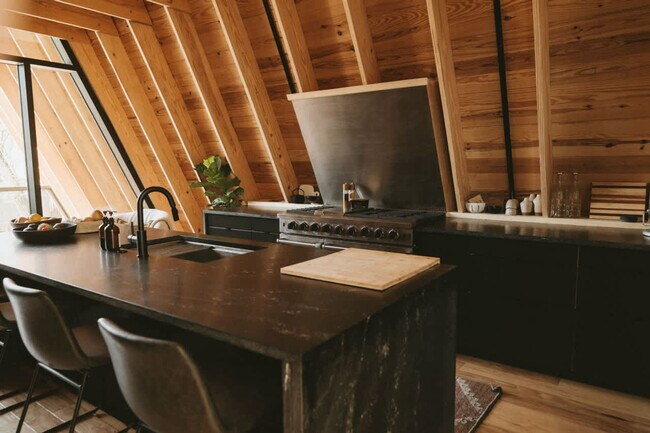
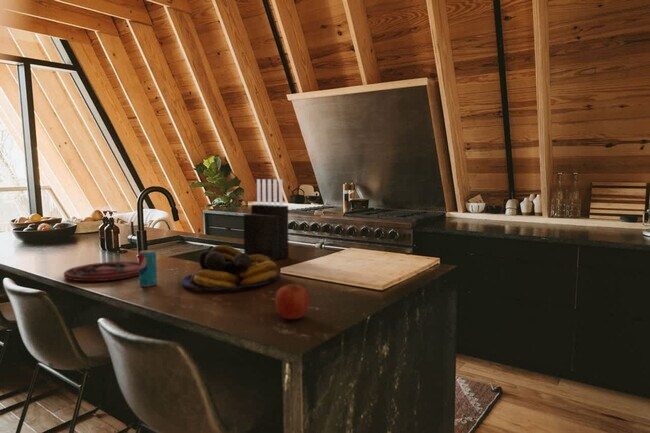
+ plate (107, 270)
+ fruit bowl (230, 263)
+ beverage can (147, 268)
+ fruit (292, 299)
+ knife block (264, 218)
